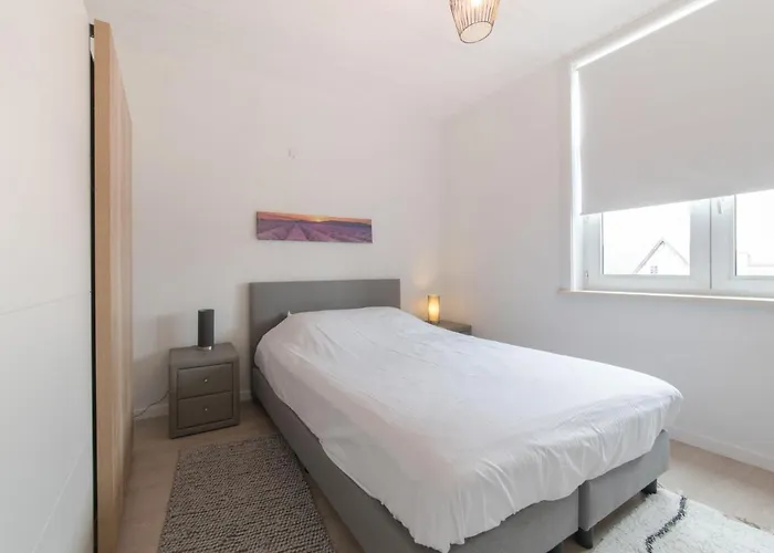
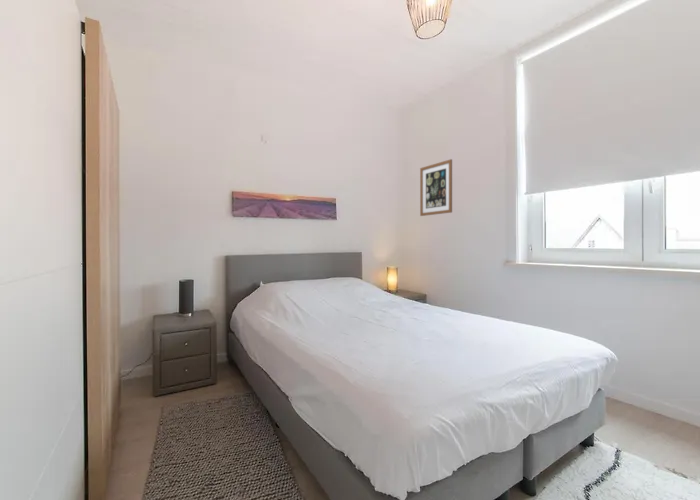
+ wall art (435, 189)
